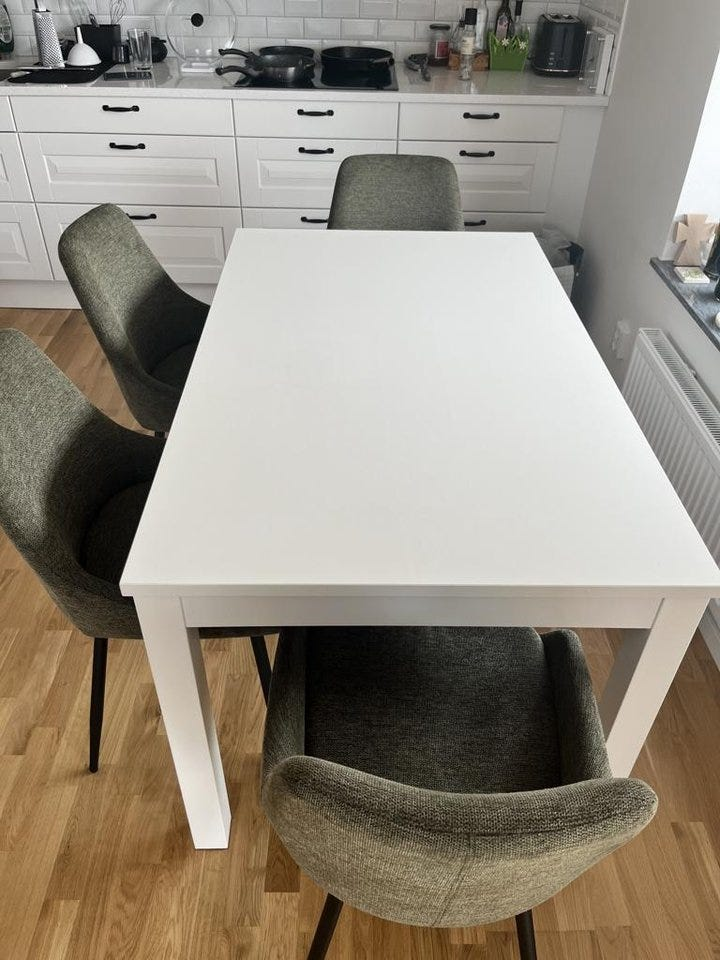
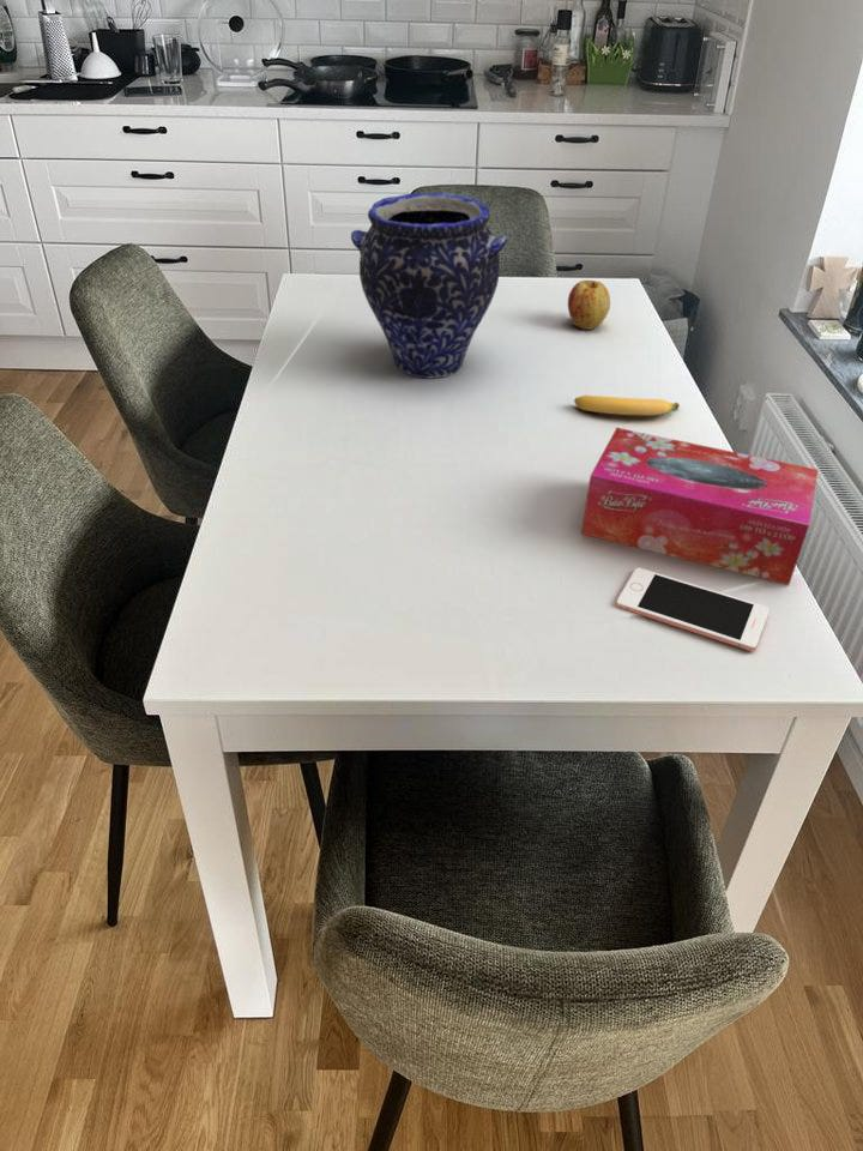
+ cell phone (692, 607)
+ apple (589, 305)
+ vase (427, 290)
+ tissue box (698, 502)
+ banana (627, 402)
